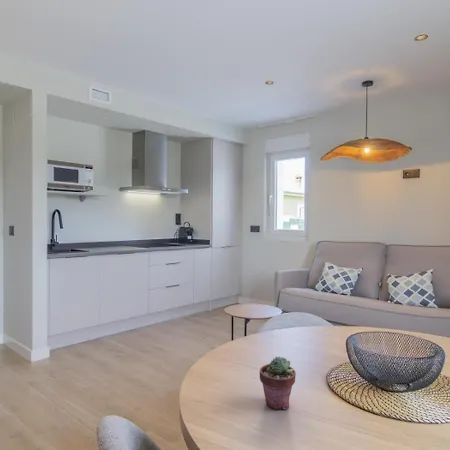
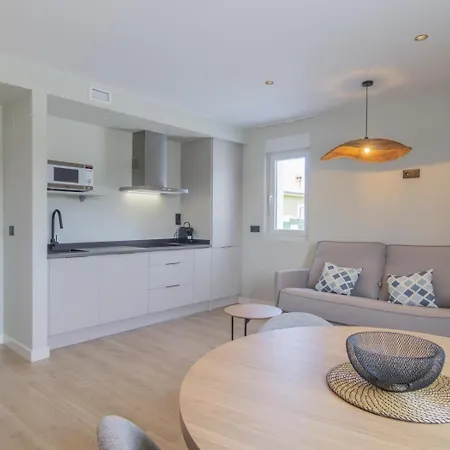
- potted succulent (277, 380)
